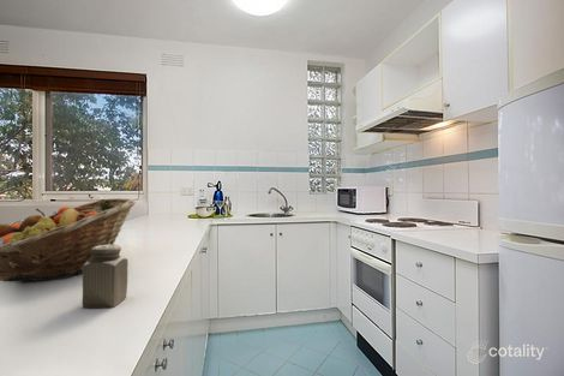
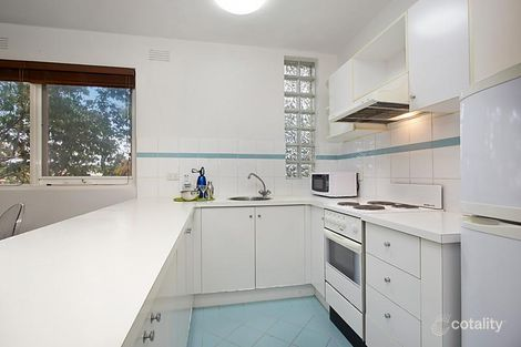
- fruit basket (64, 232)
- salt shaker (106, 273)
